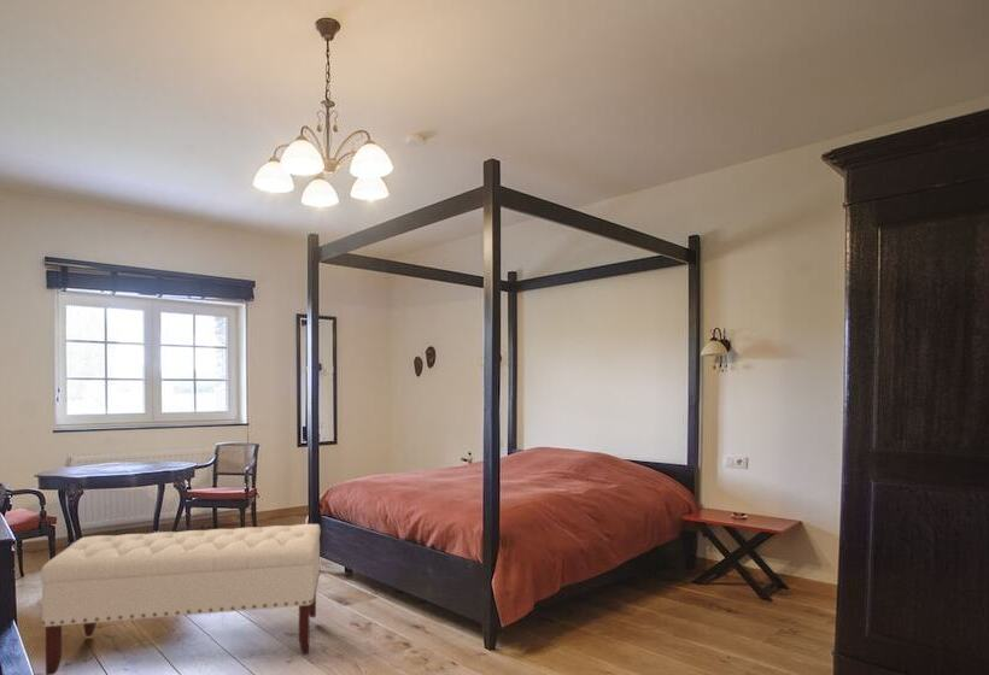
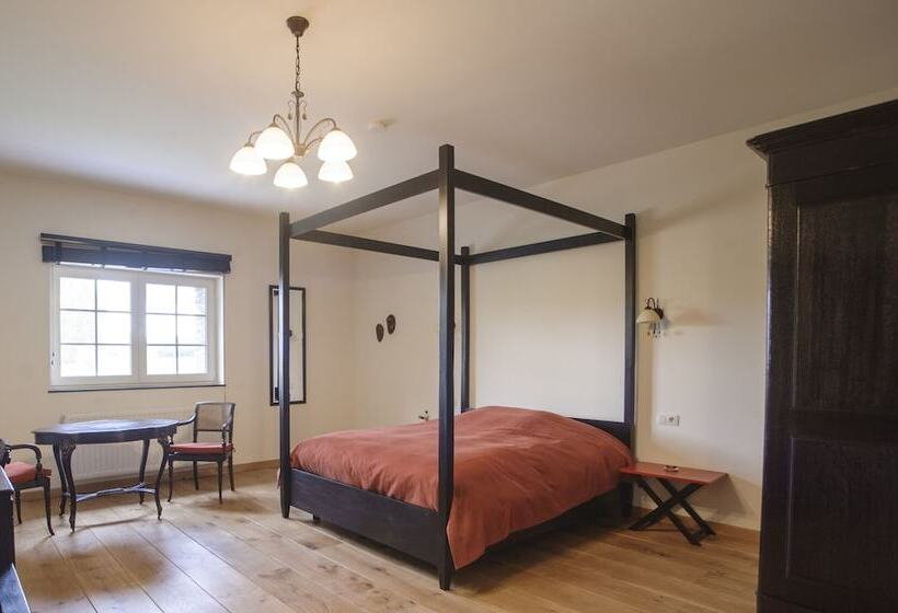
- bench (194, 592)
